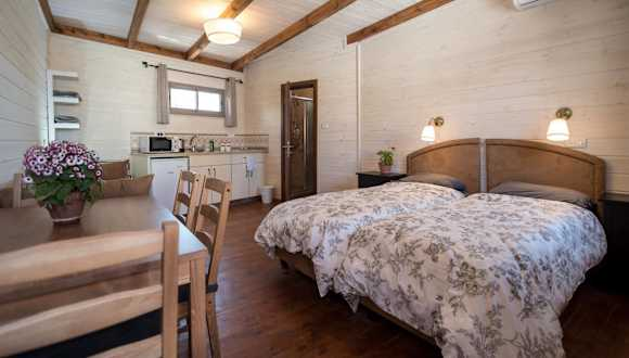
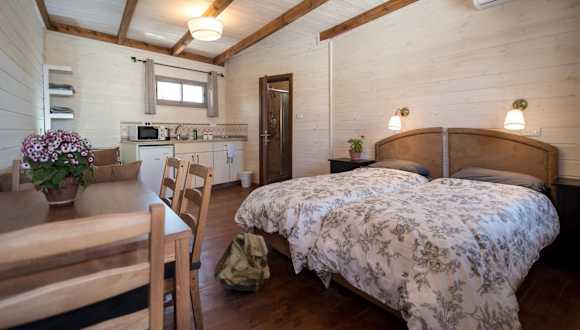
+ backpack (241, 258)
